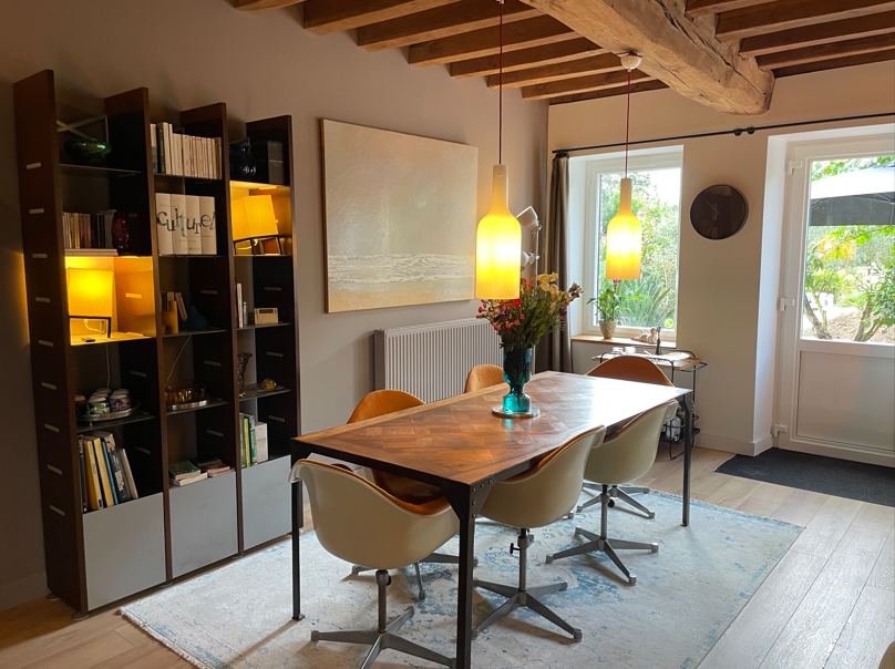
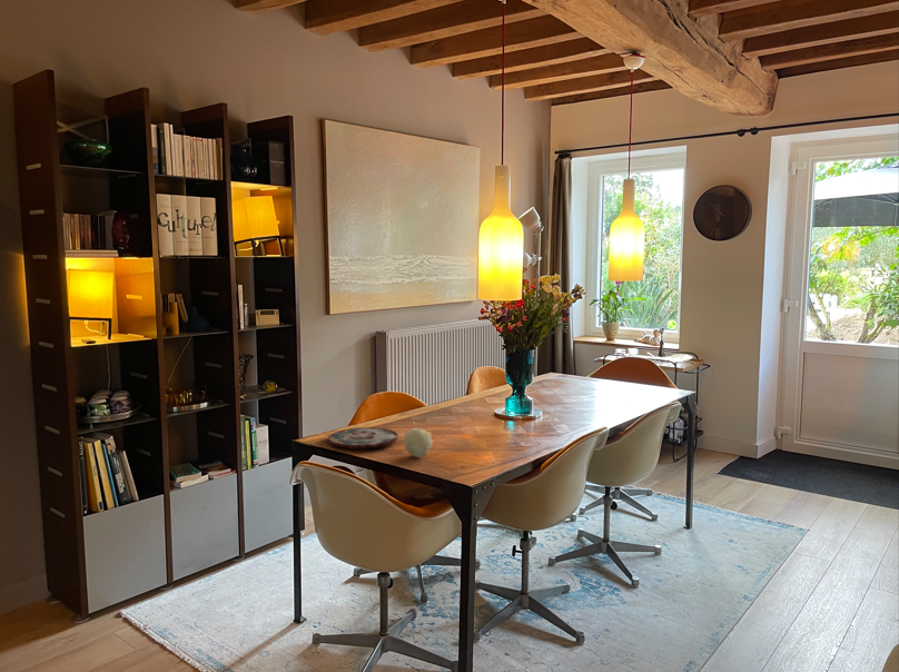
+ plate (363, 437)
+ fruit (417, 442)
